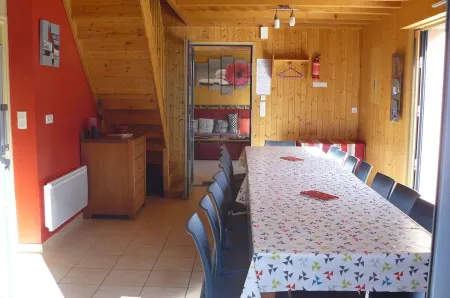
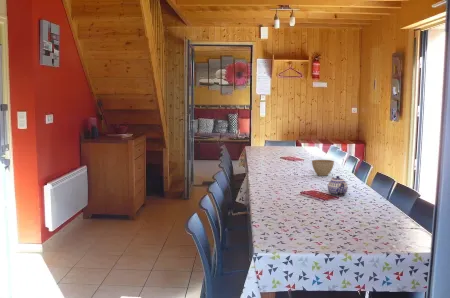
+ flower pot (322, 168)
+ teapot (337, 185)
